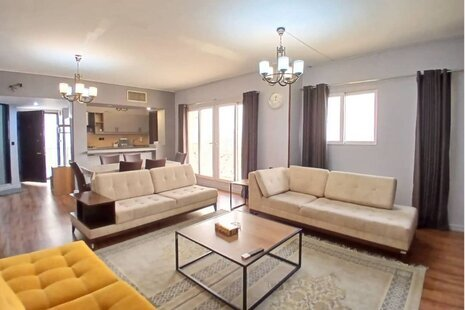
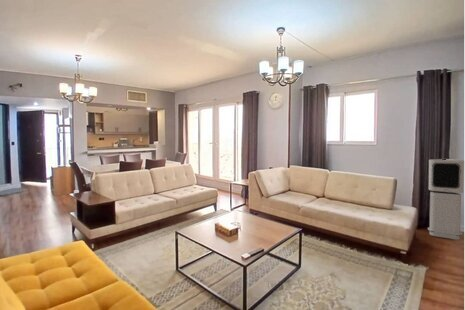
+ air purifier (444, 197)
